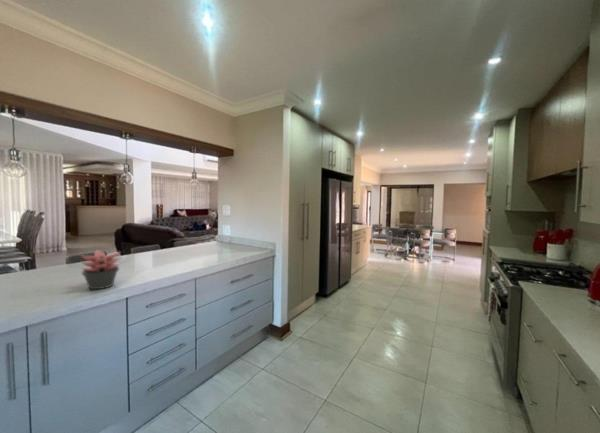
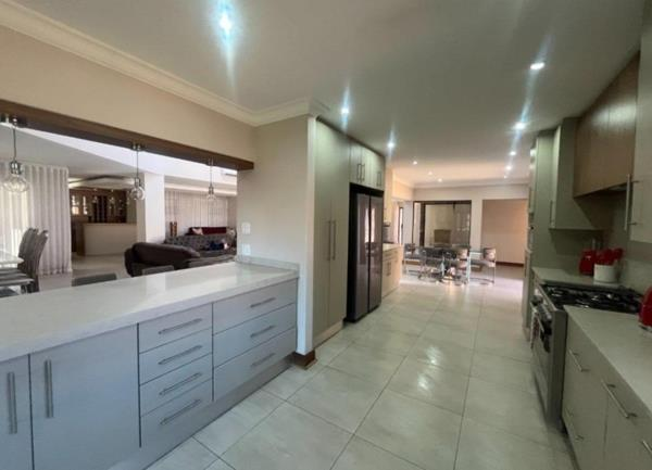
- succulent plant (101, 269)
